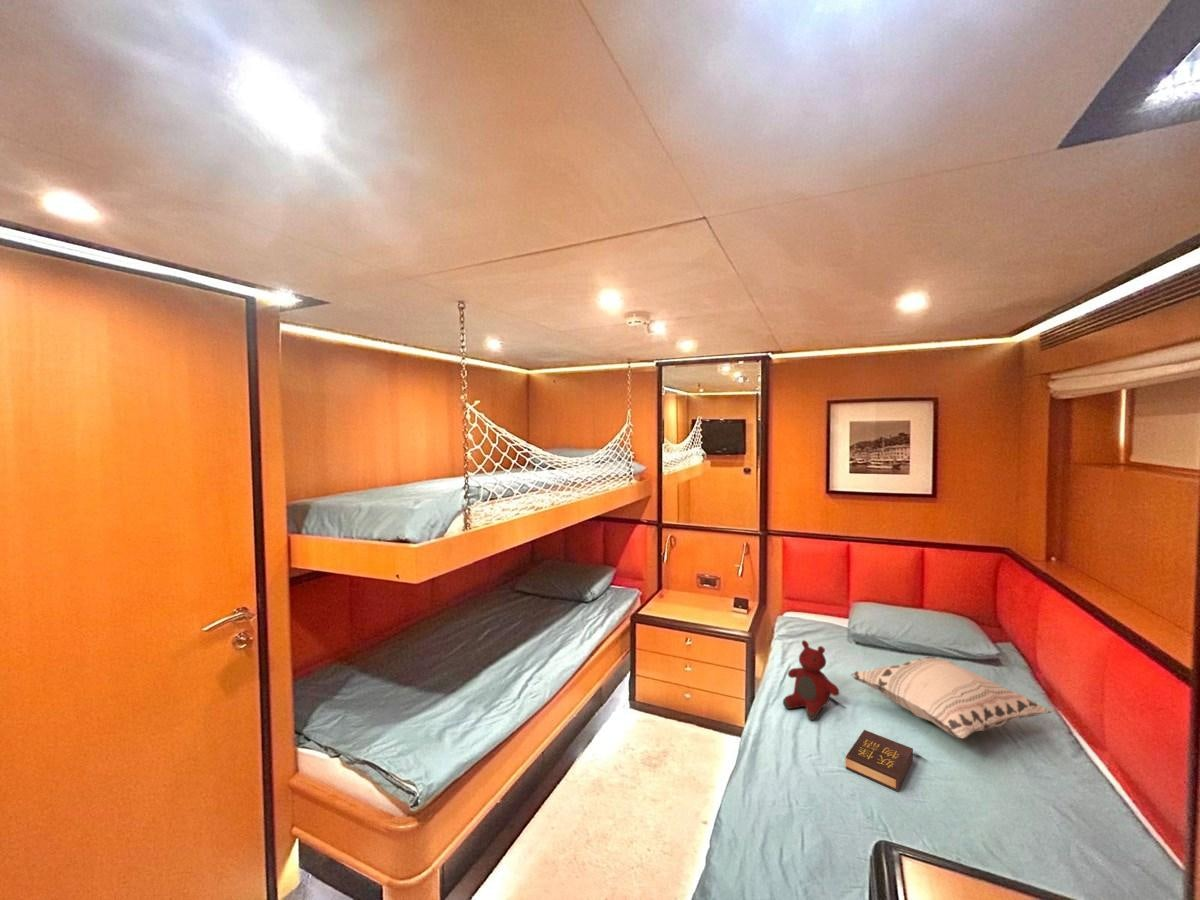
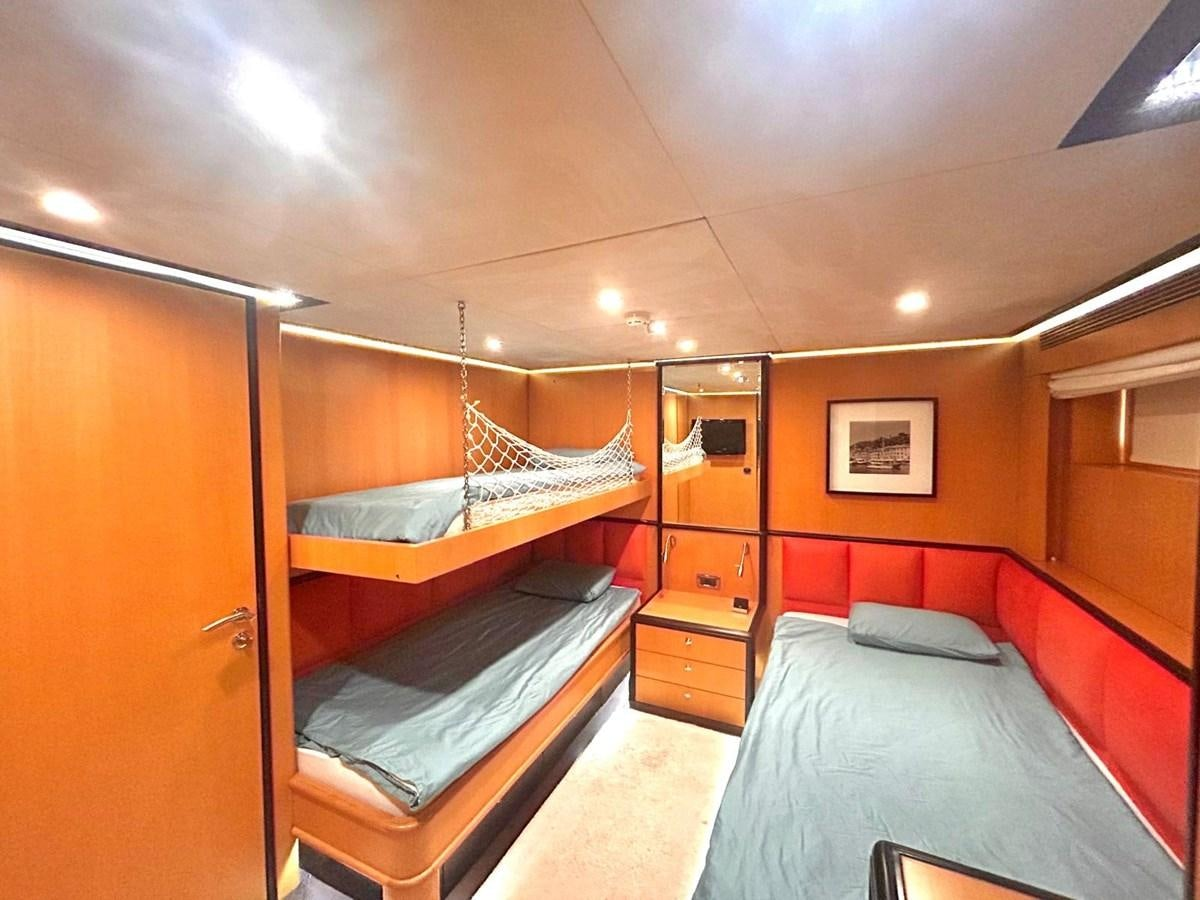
- hardback book (879, 758)
- decorative pillow (943, 691)
- teddy bear (807, 677)
